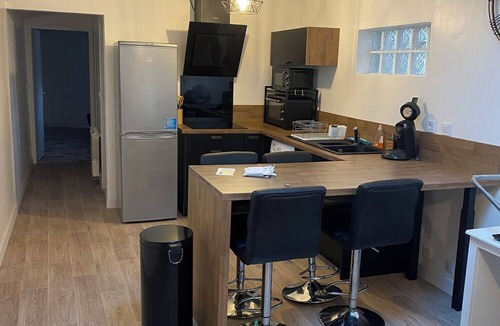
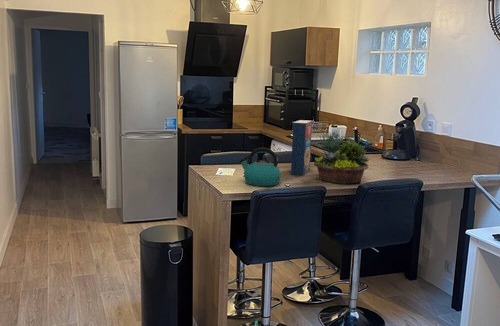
+ succulent planter (341, 155)
+ cereal box (301, 146)
+ kettle (260, 165)
